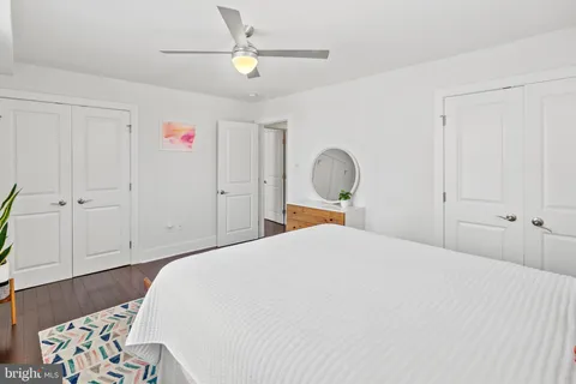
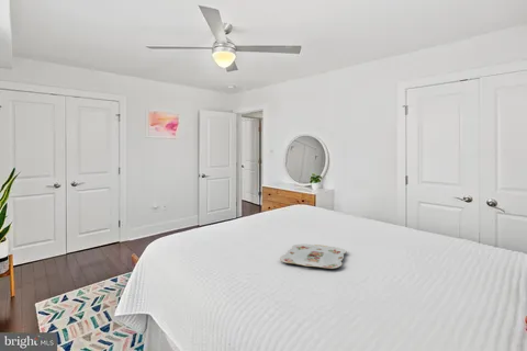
+ serving tray (314, 254)
